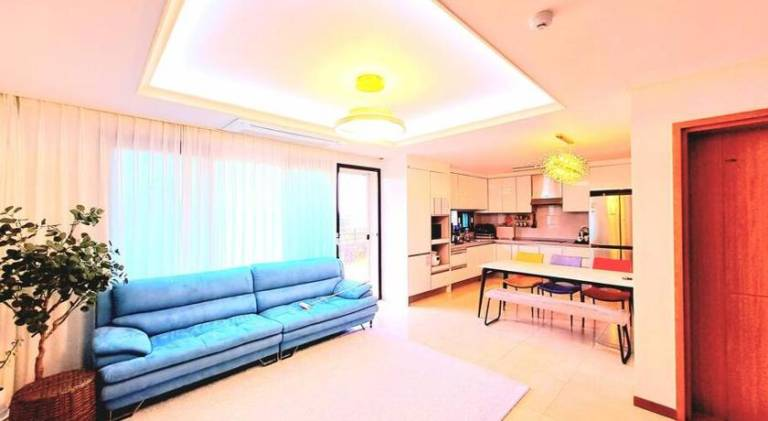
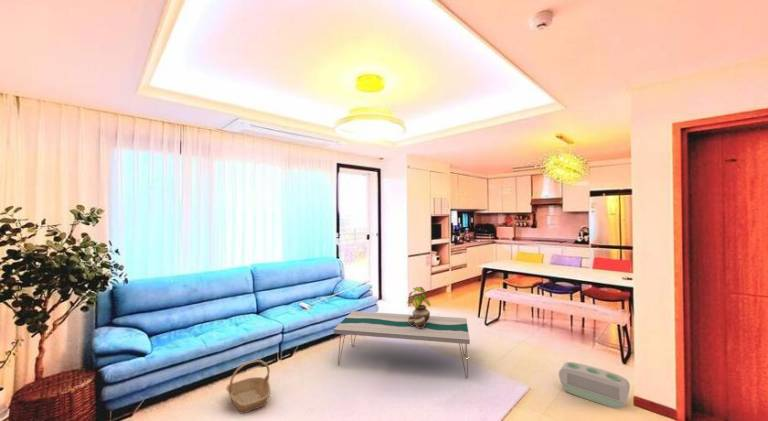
+ potted plant (418, 305)
+ basket (248, 380)
+ coffee table (403, 338)
+ air purifier (593, 383)
